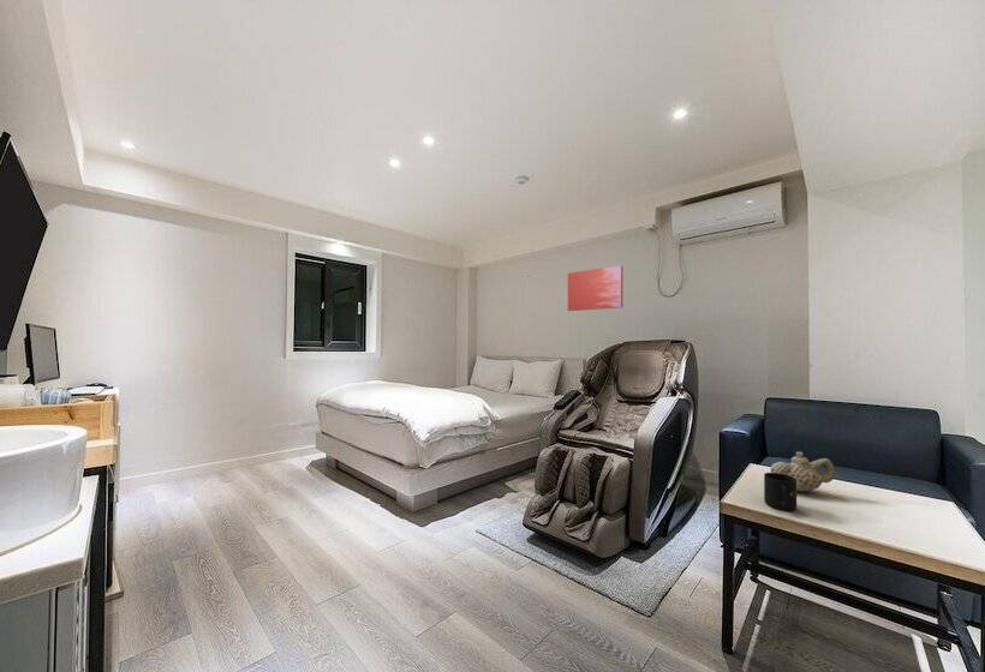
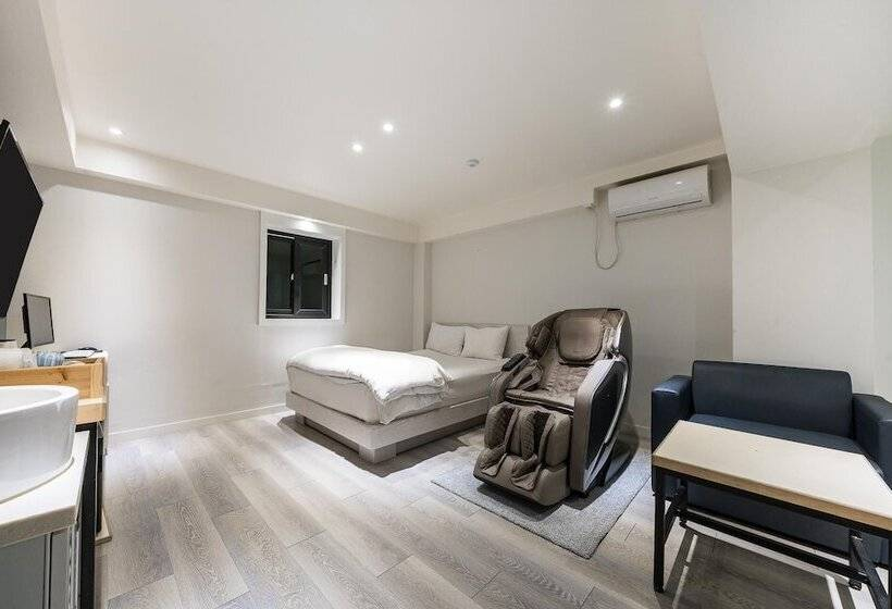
- wall art (593, 289)
- teapot (801, 470)
- mug (780, 492)
